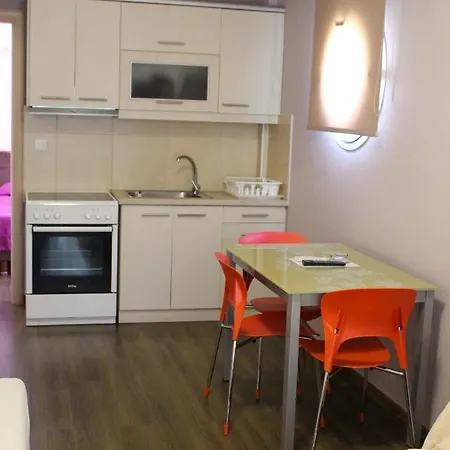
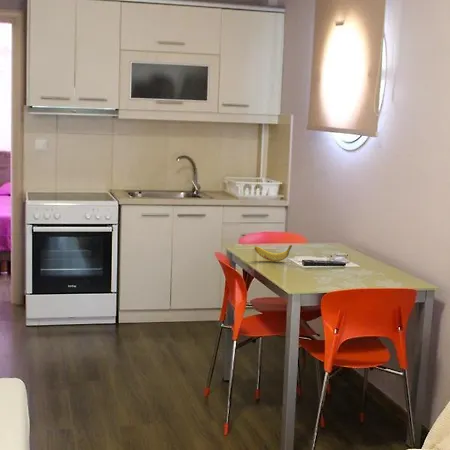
+ banana (272, 253)
